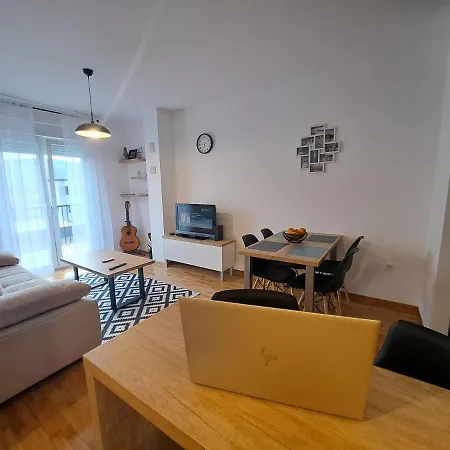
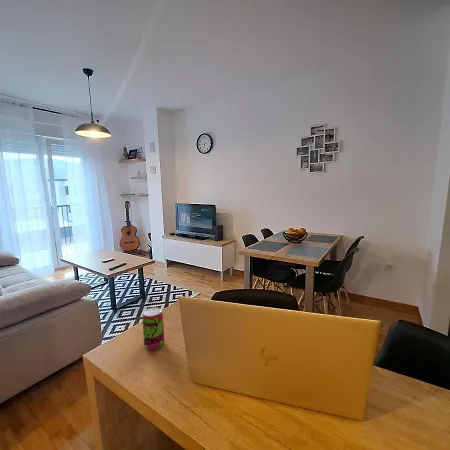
+ beverage can (153, 327)
